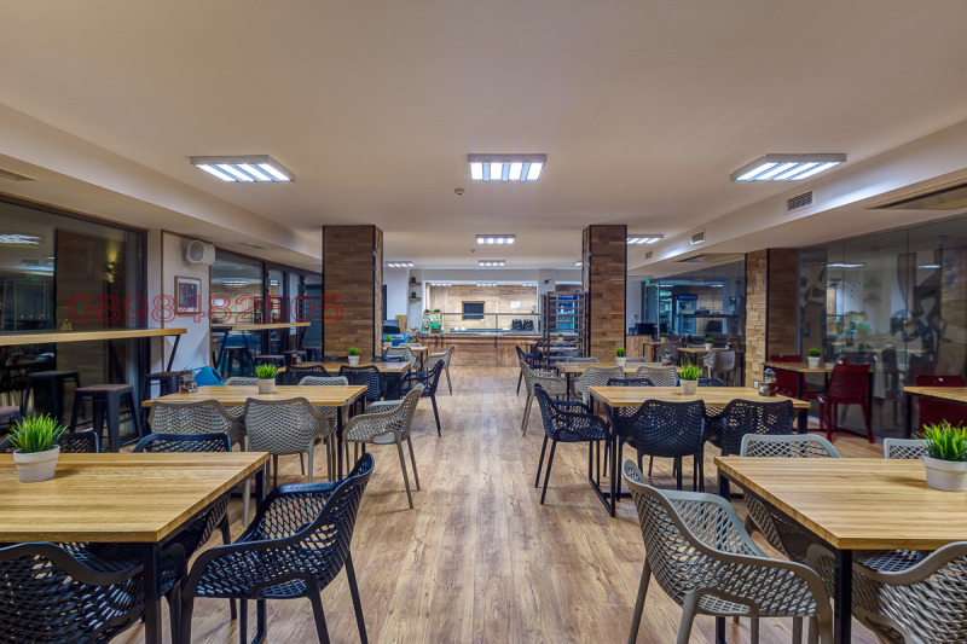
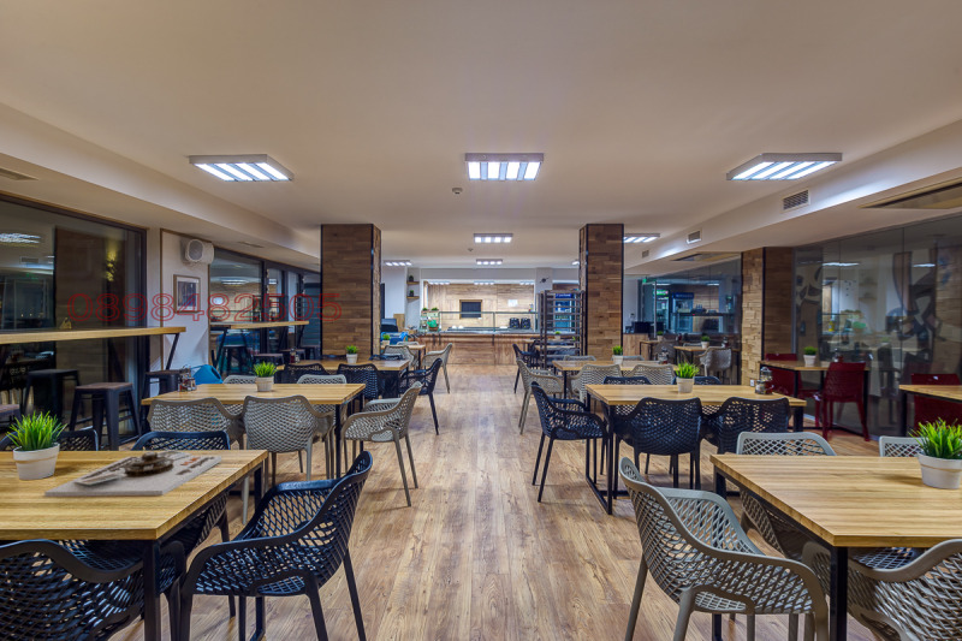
+ board game (149, 462)
